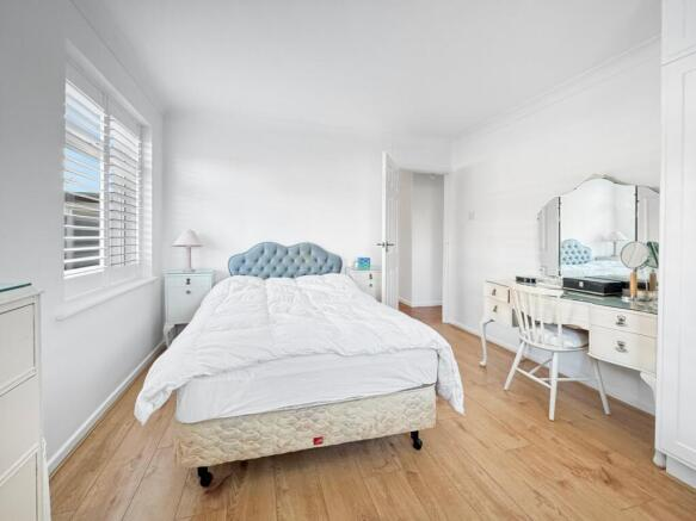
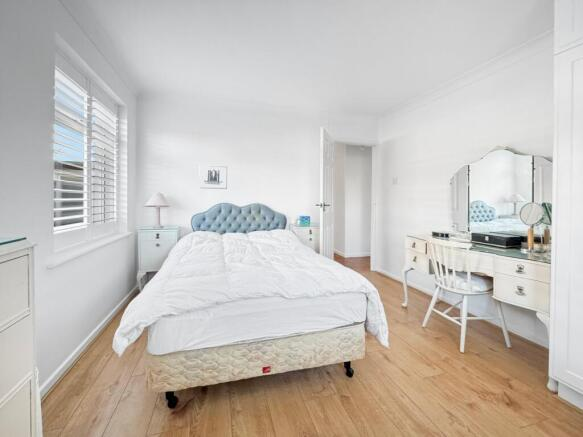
+ wall art (213, 177)
